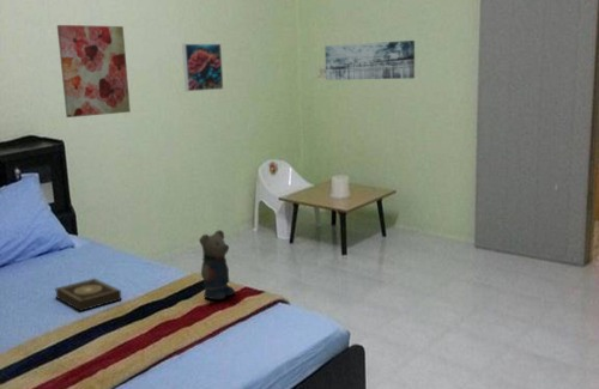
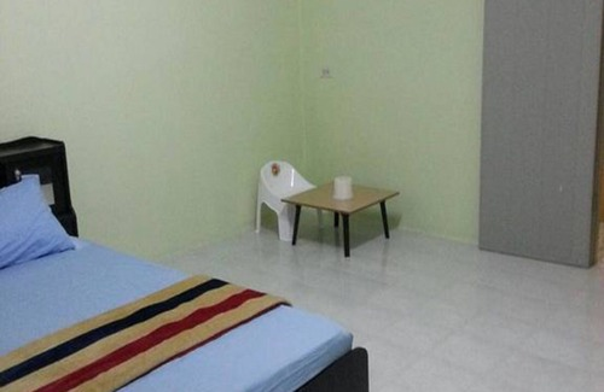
- book (87, 293)
- wall art (368, 61)
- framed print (202, 67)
- teddy bear (213, 265)
- wall art (95, 71)
